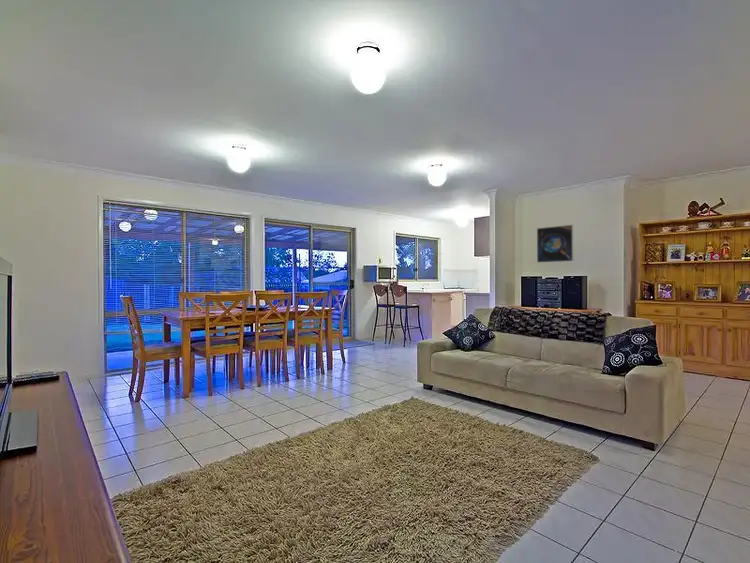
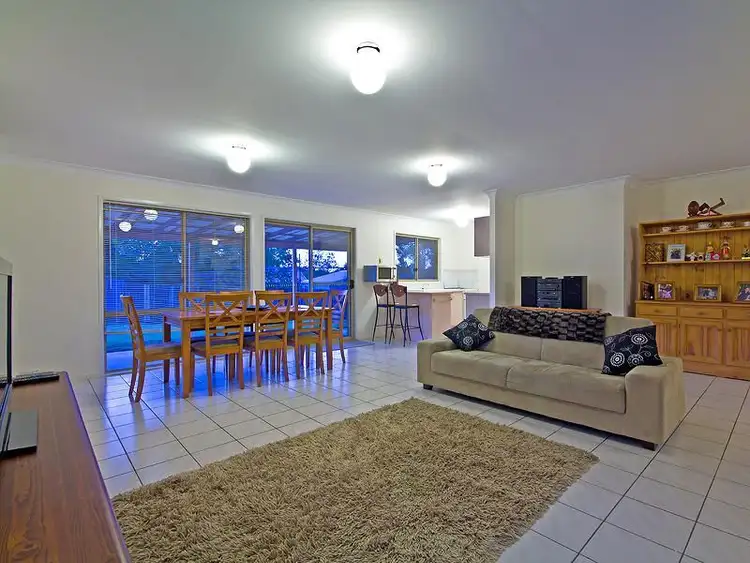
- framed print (554, 244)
